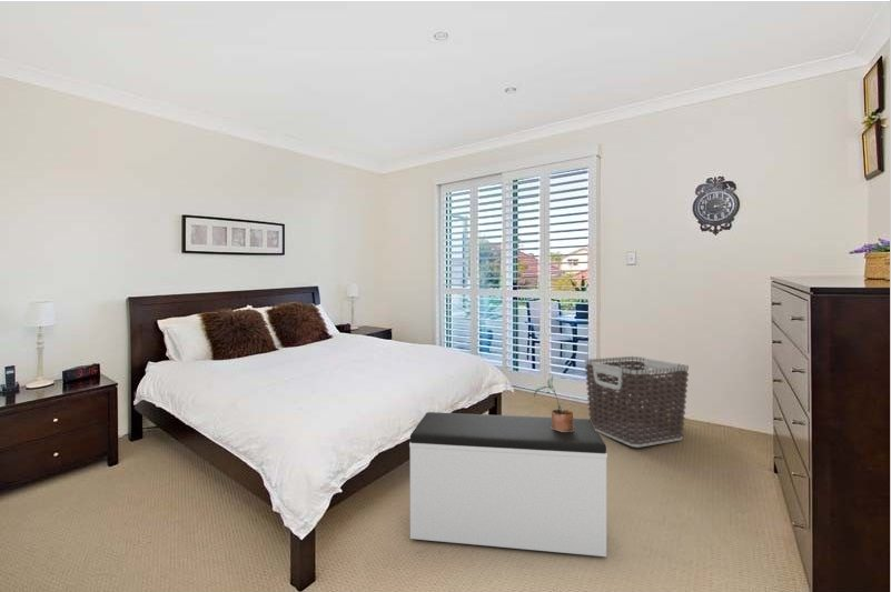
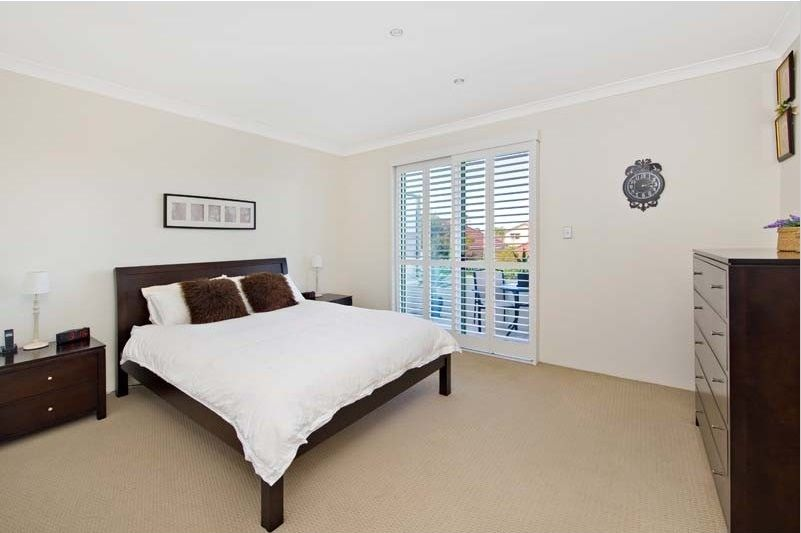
- potted plant (557, 401)
- clothes hamper (634, 398)
- bench (505, 474)
